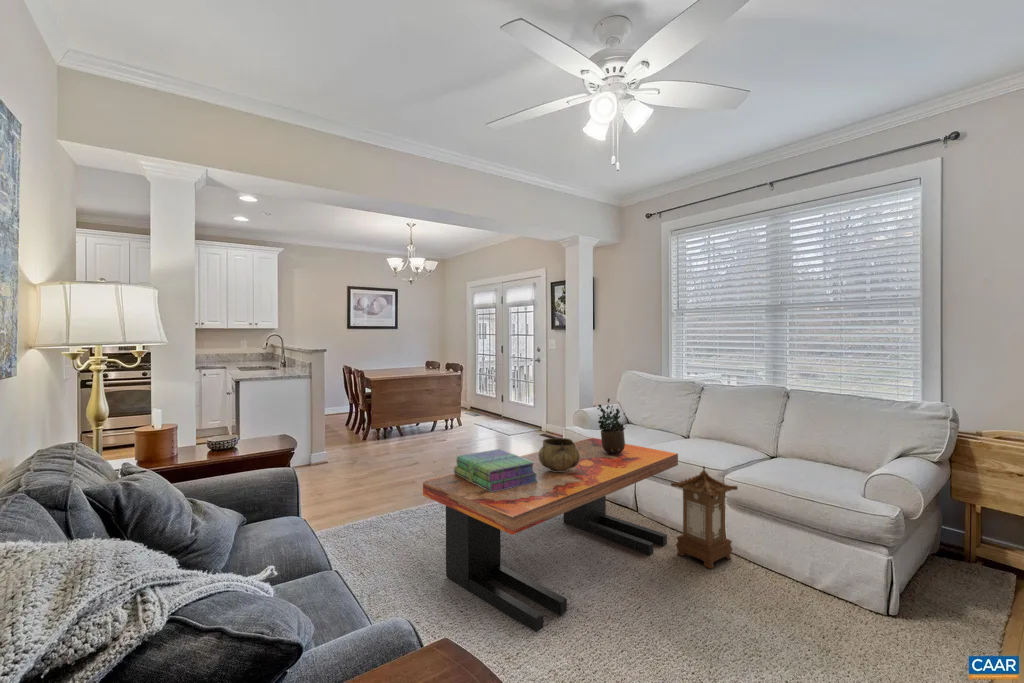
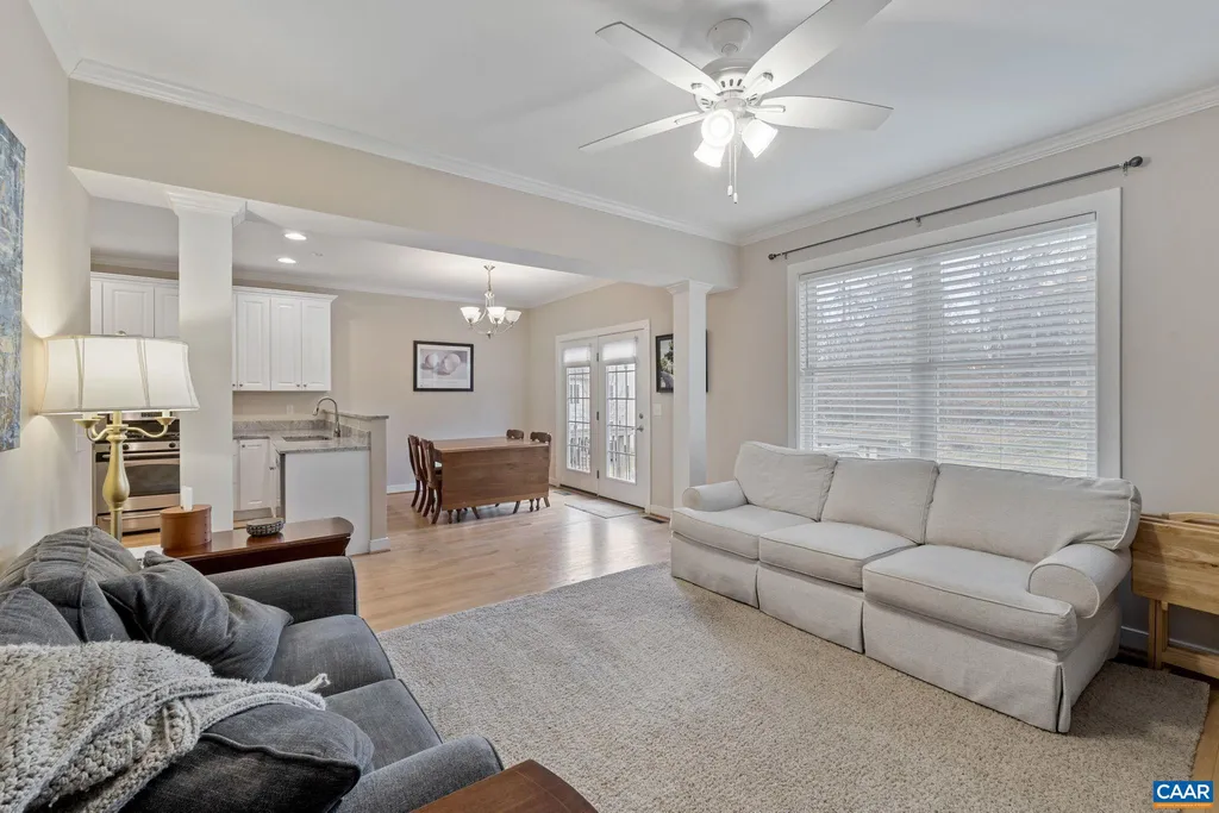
- lantern (703, 511)
- stack of books (494, 467)
- coffee table (564, 512)
- decorative bowl (559, 455)
- potted plant (610, 424)
